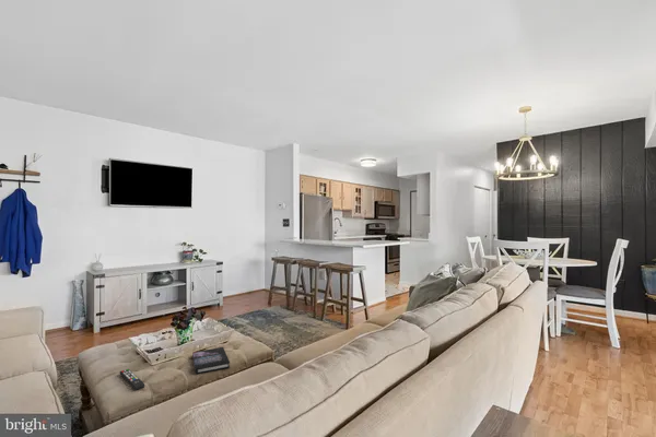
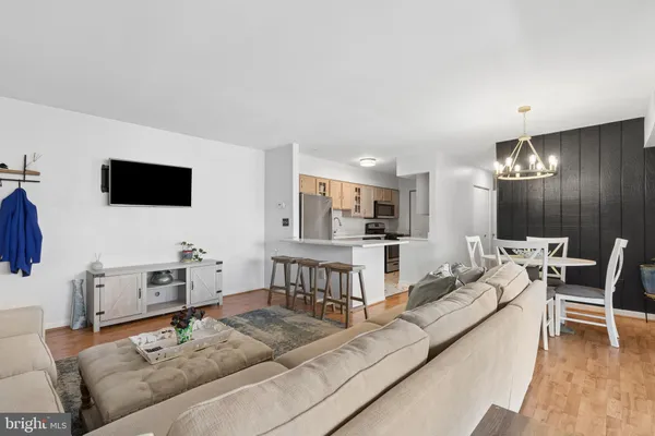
- book (210, 359)
- remote control (131, 378)
